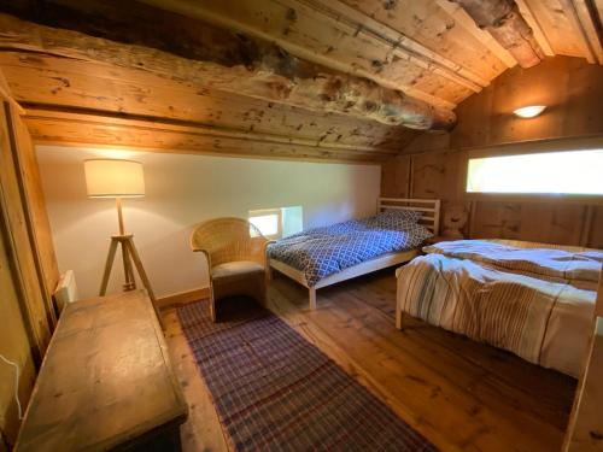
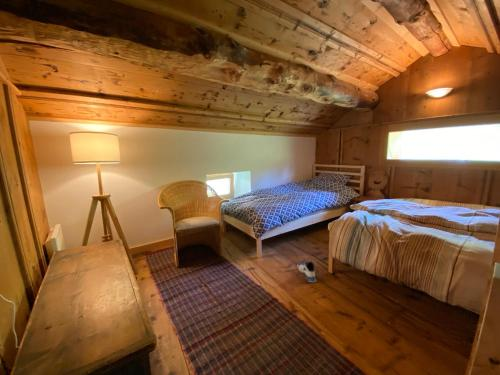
+ sneaker (307, 266)
